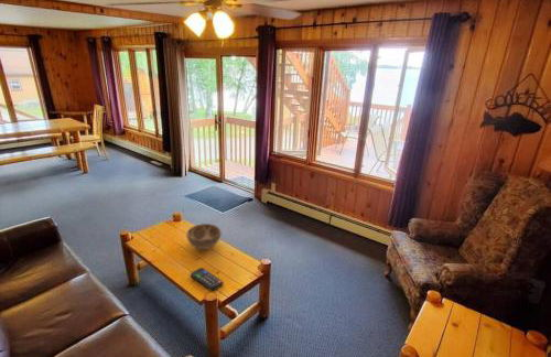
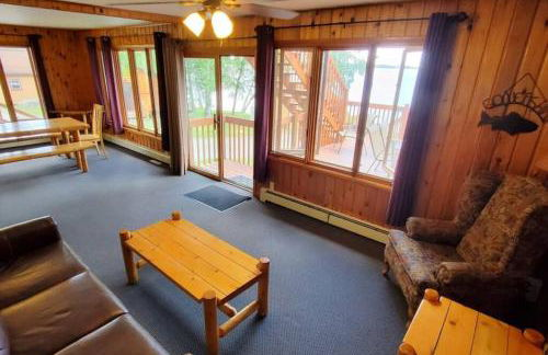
- decorative bowl (204, 238)
- remote control (206, 278)
